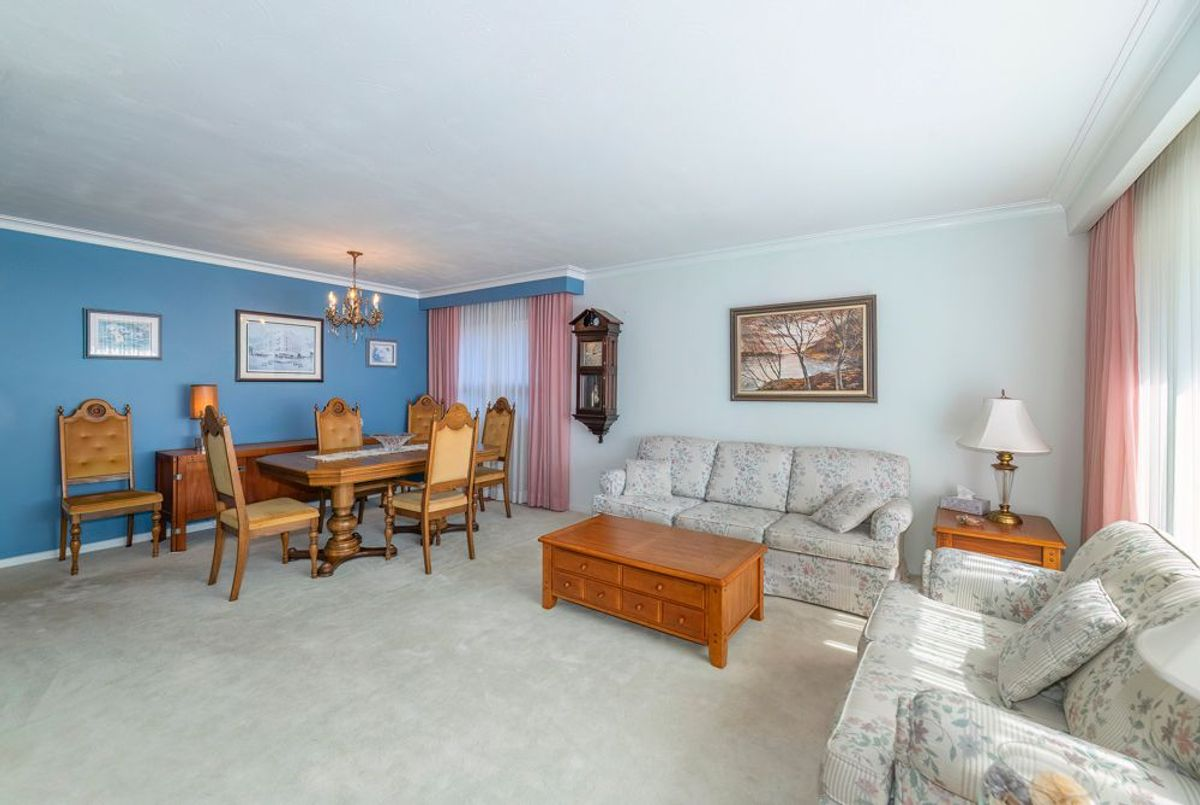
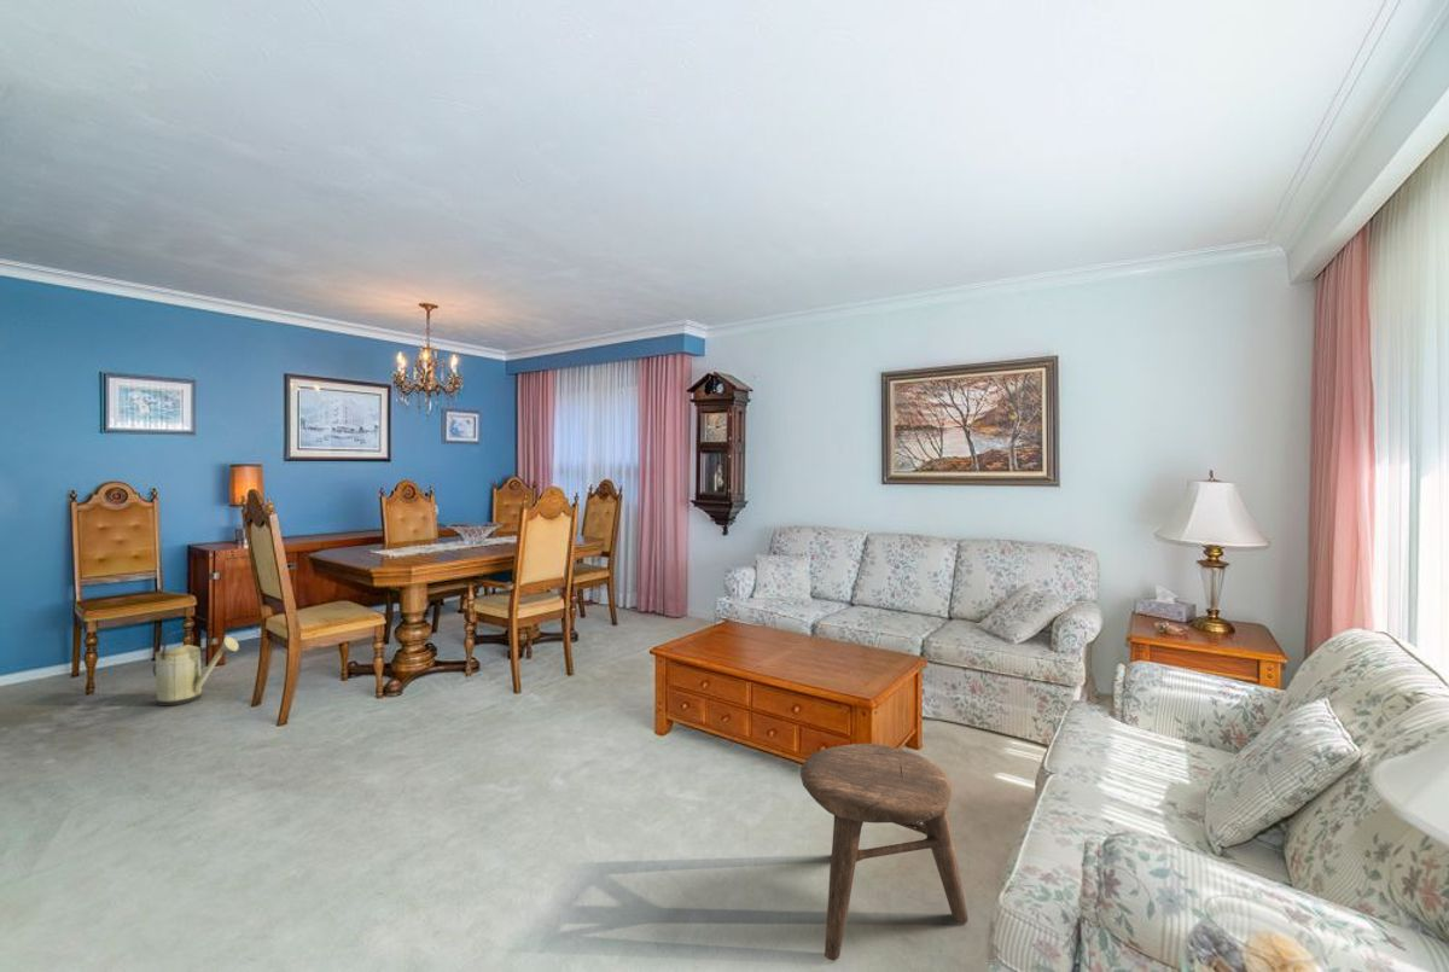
+ stool (881, 846)
+ watering can (194, 665)
